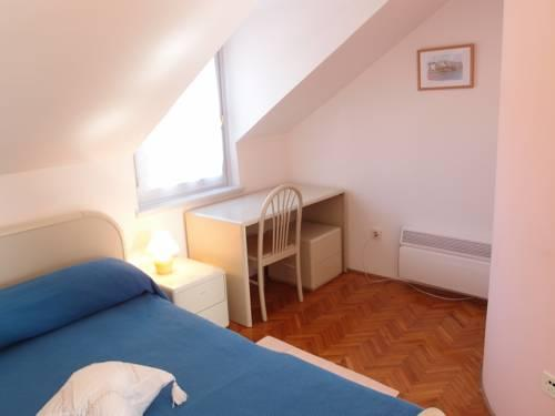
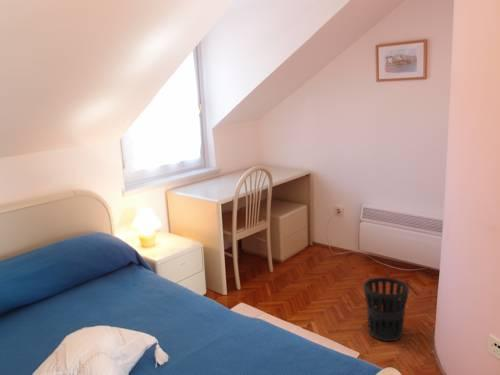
+ wastebasket (385, 309)
